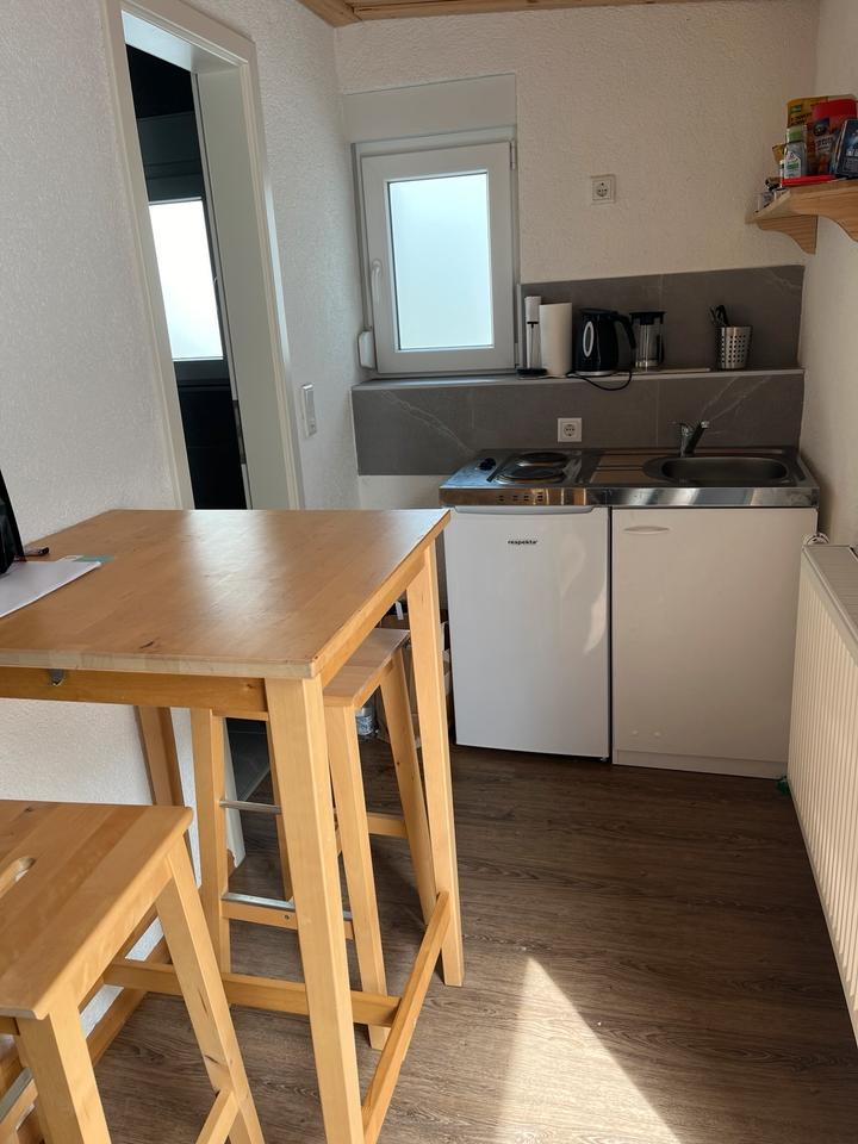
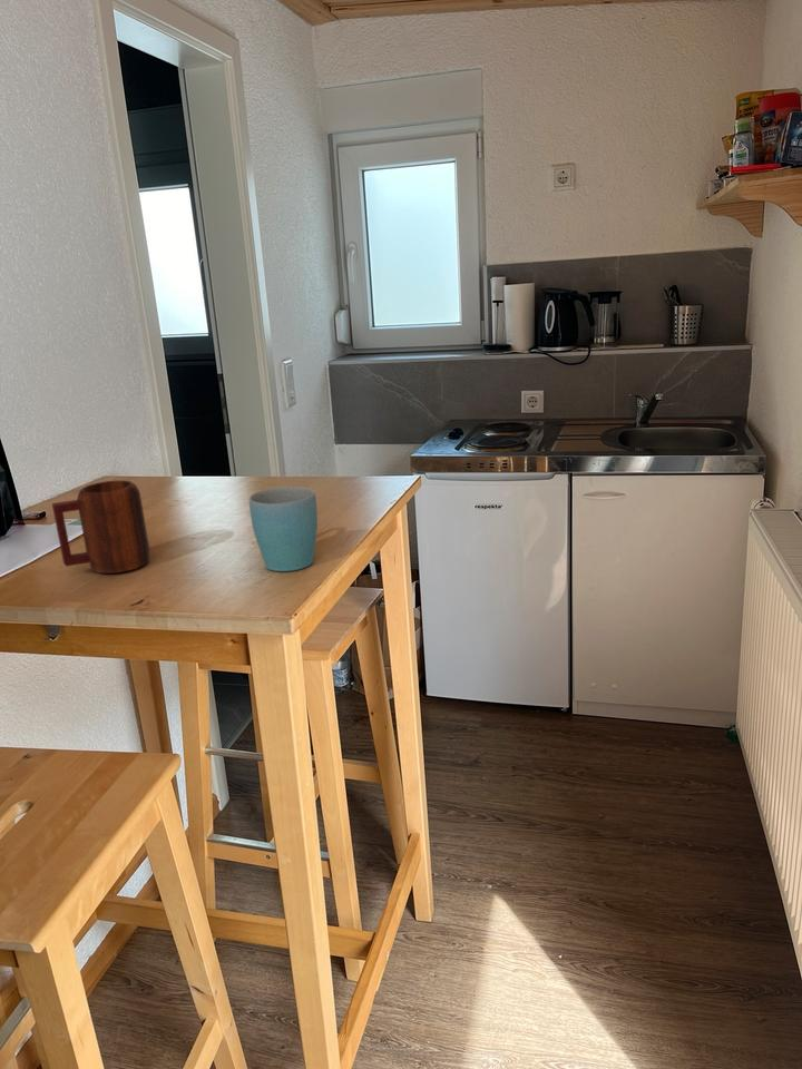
+ mug (101, 528)
+ mug (283, 526)
